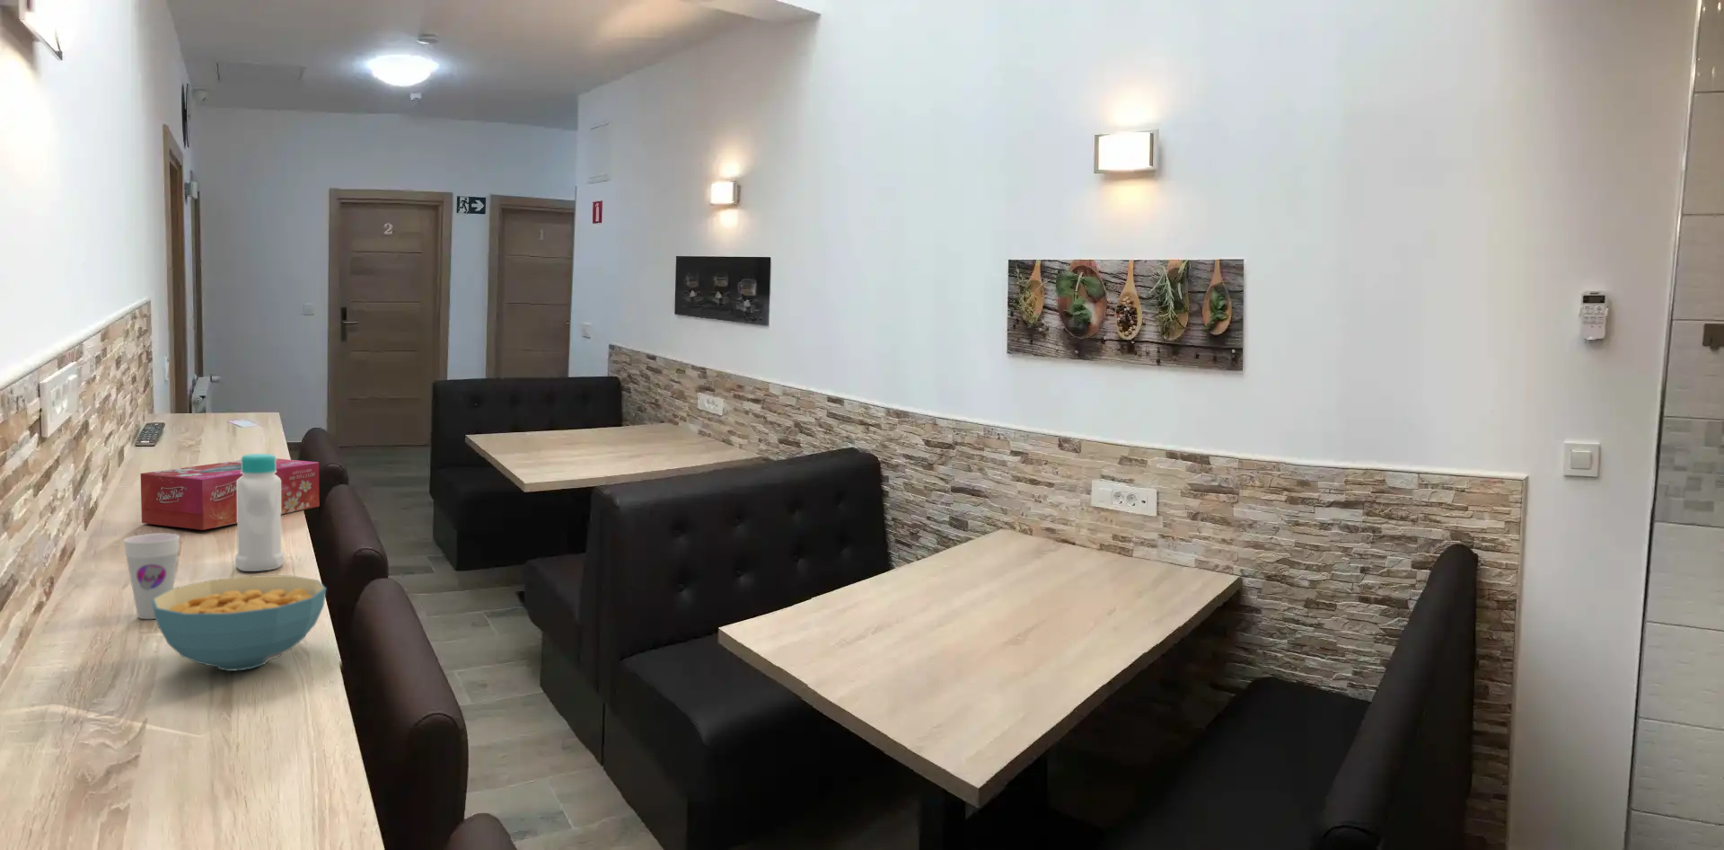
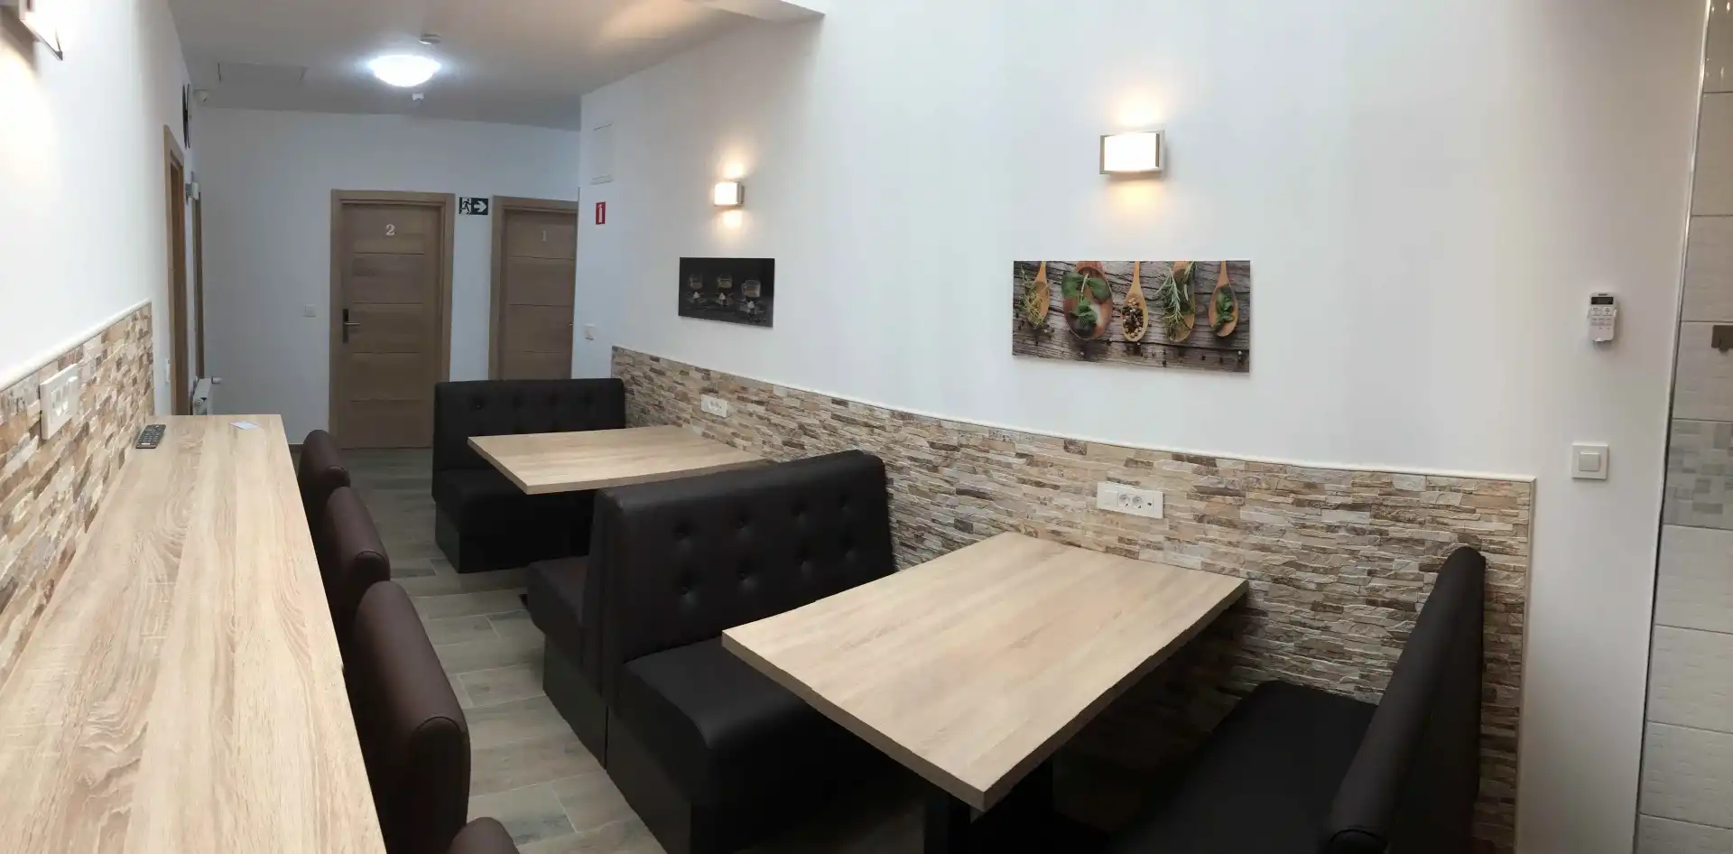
- tissue box (235, 490)
- cereal bowl (242, 628)
- bottle (258, 510)
- cup (153, 577)
